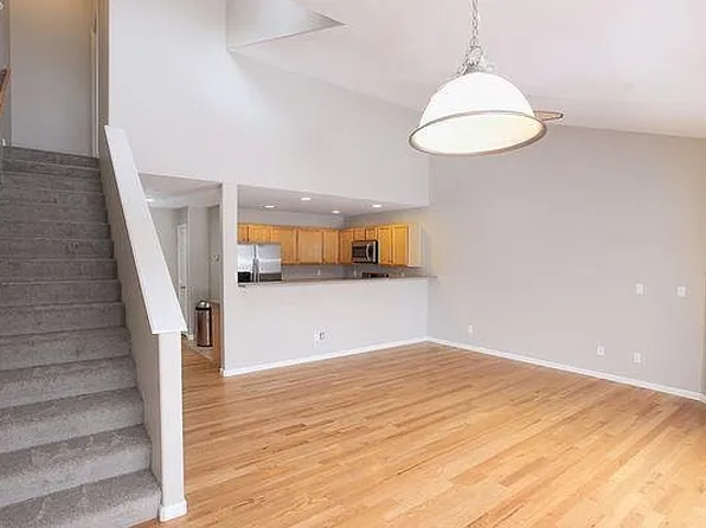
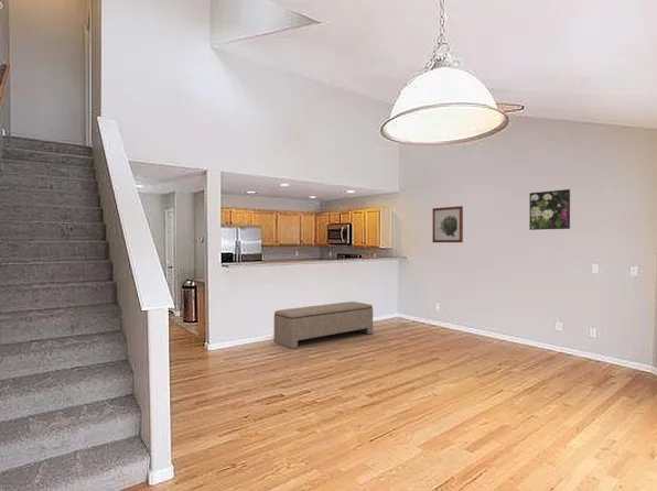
+ wall art (446, 225)
+ bench (325, 321)
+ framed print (549, 210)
